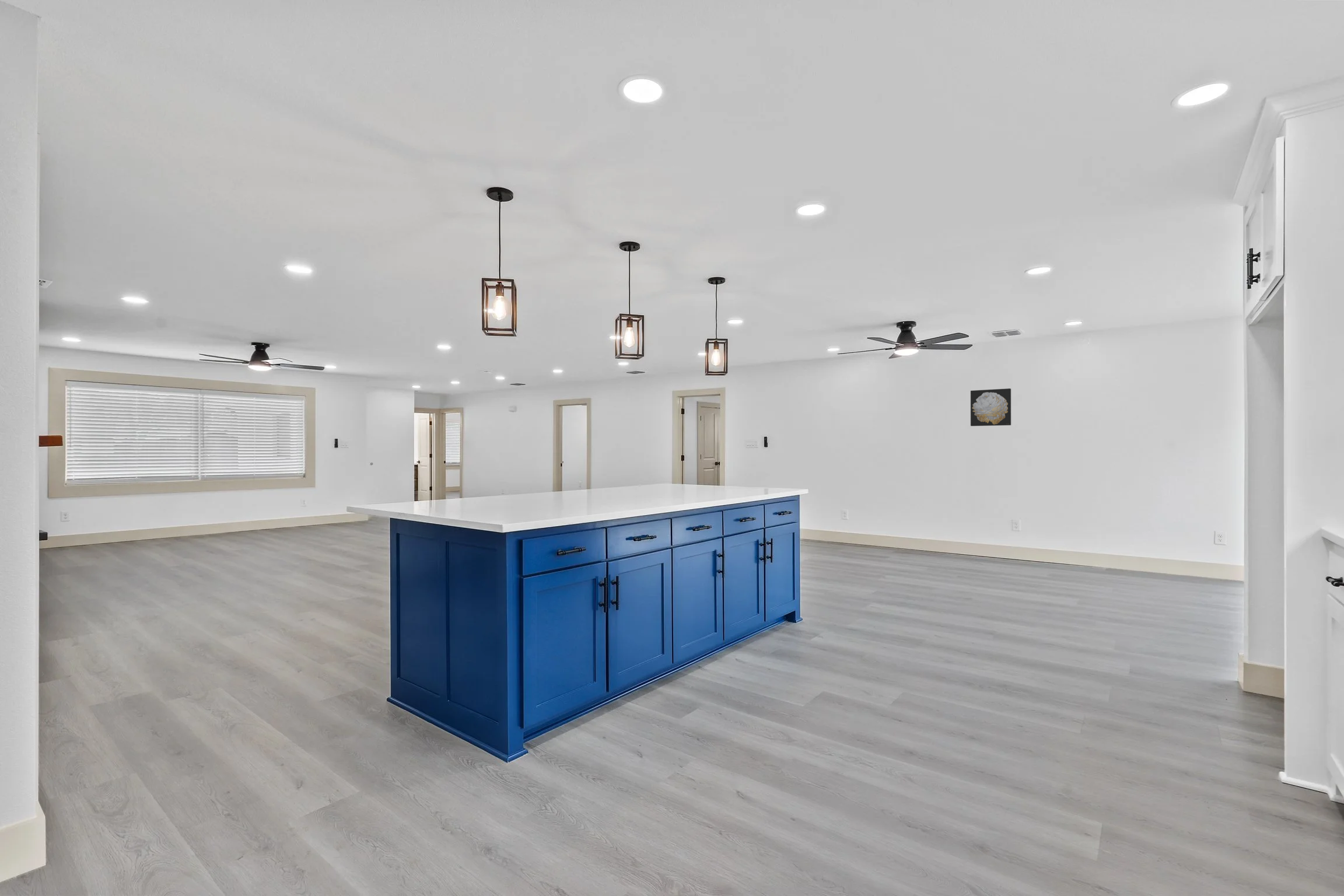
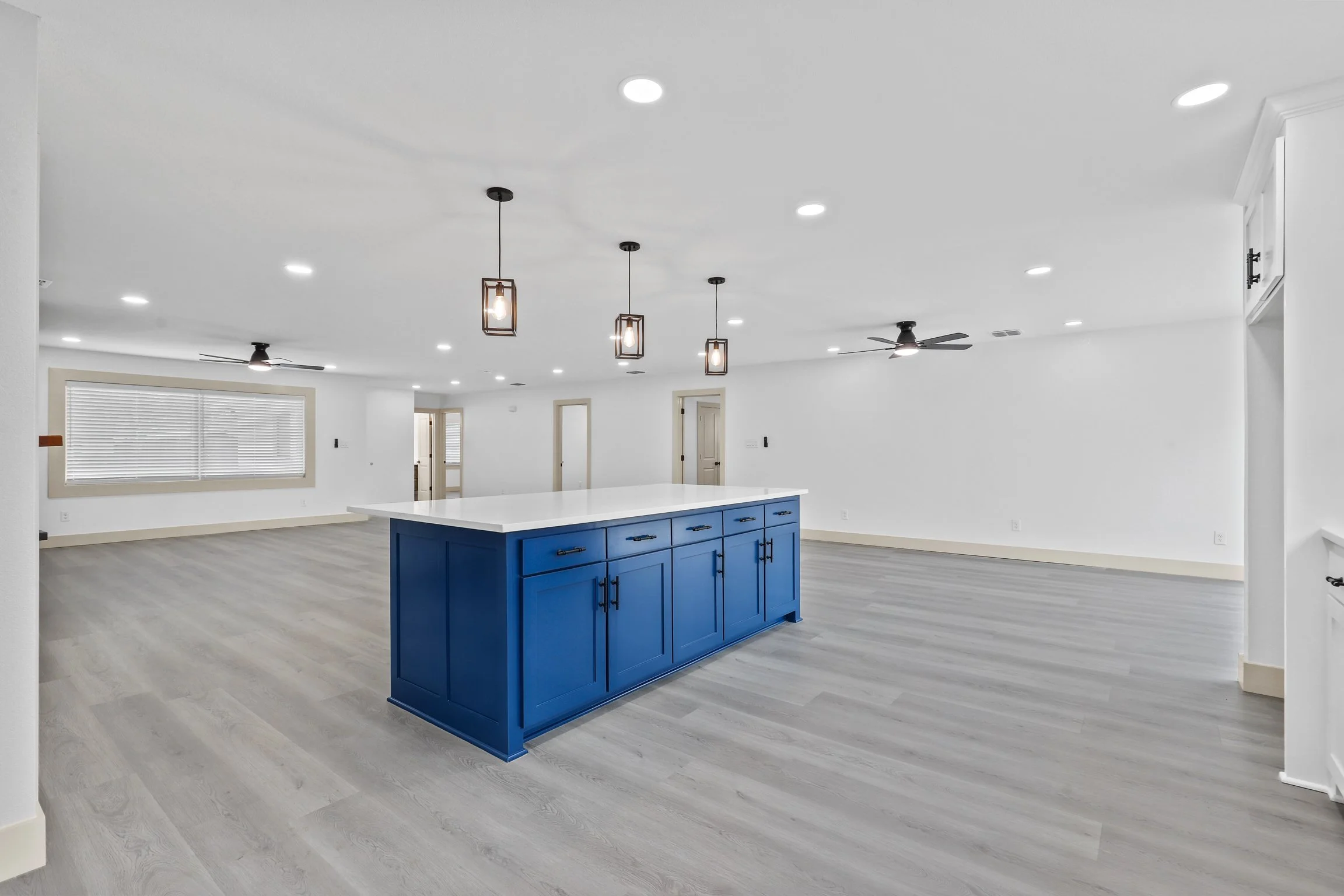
- wall art (991, 407)
